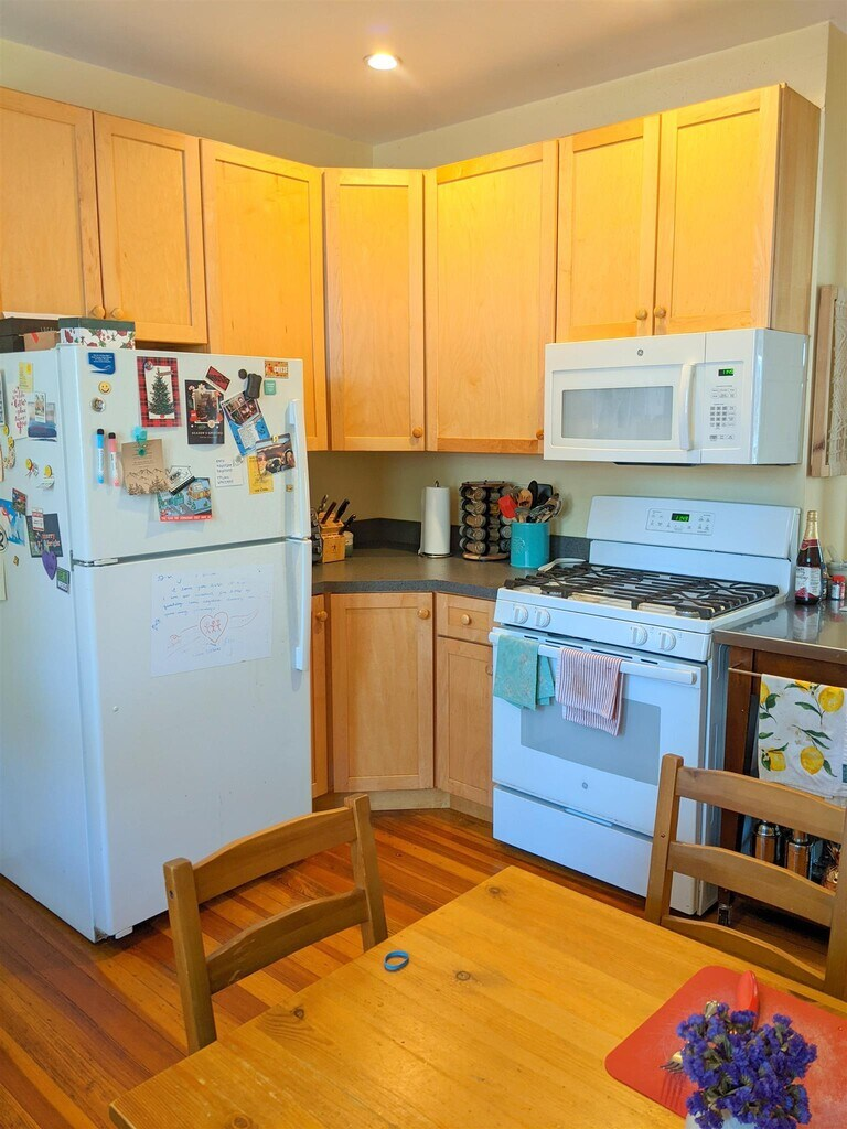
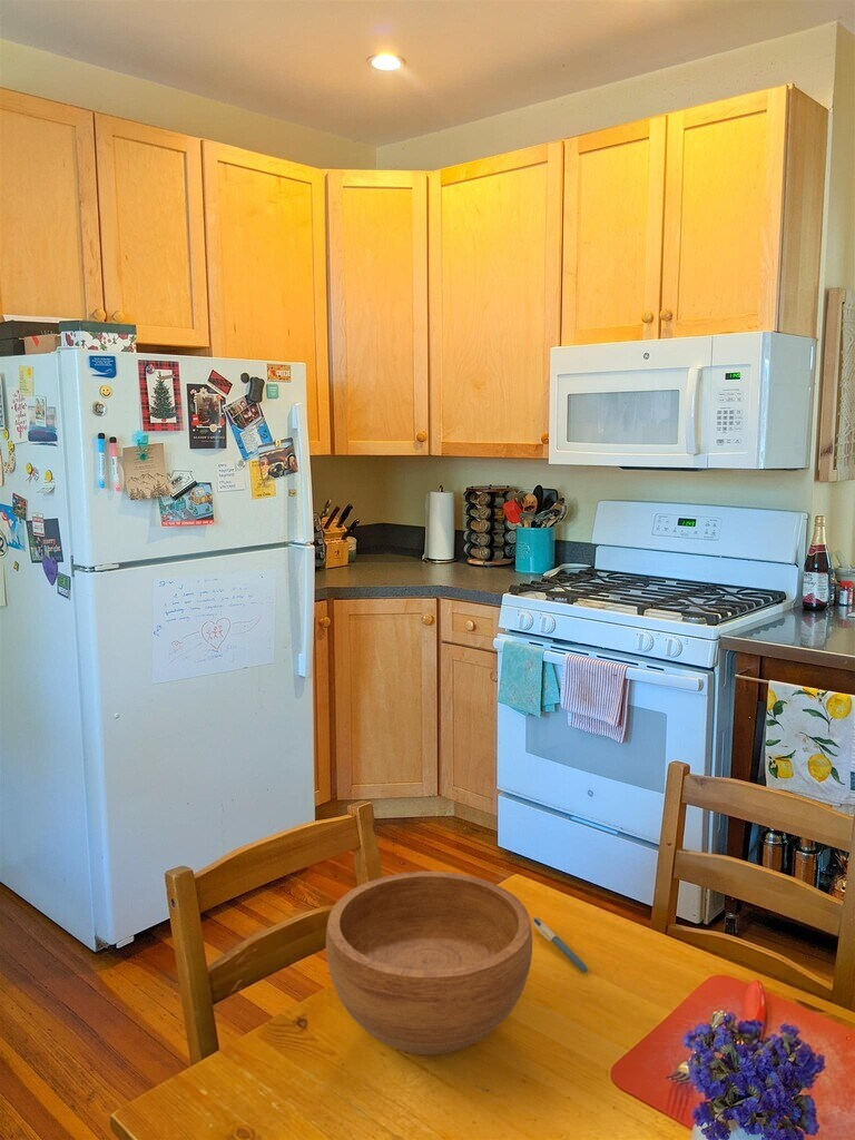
+ pen (558, 944)
+ bowl (429, 975)
